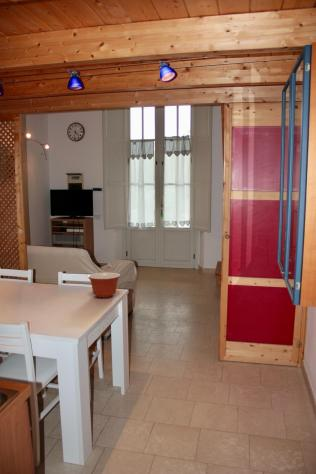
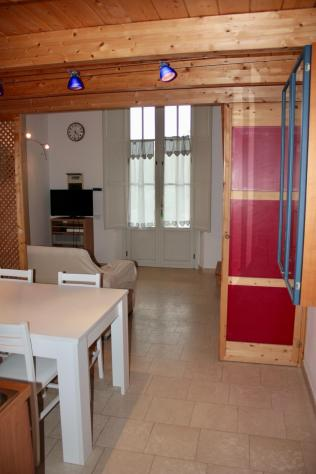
- mixing bowl (104, 285)
